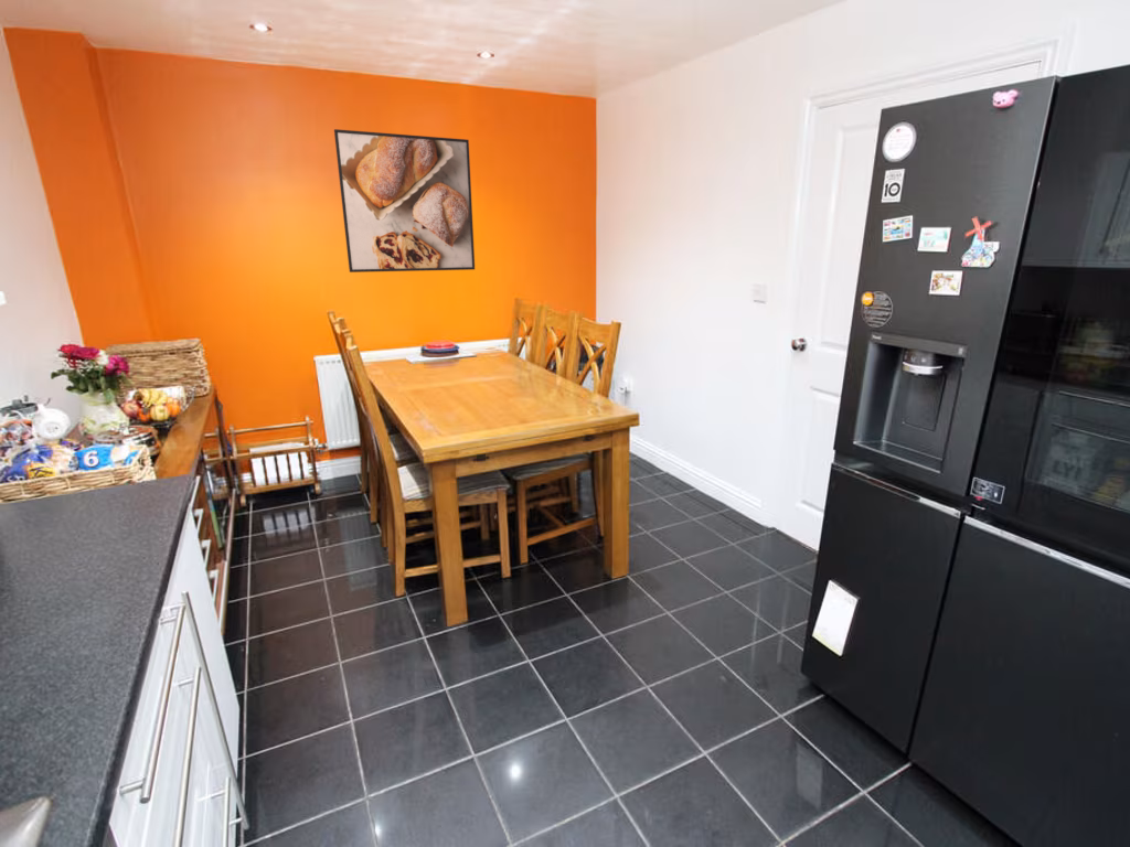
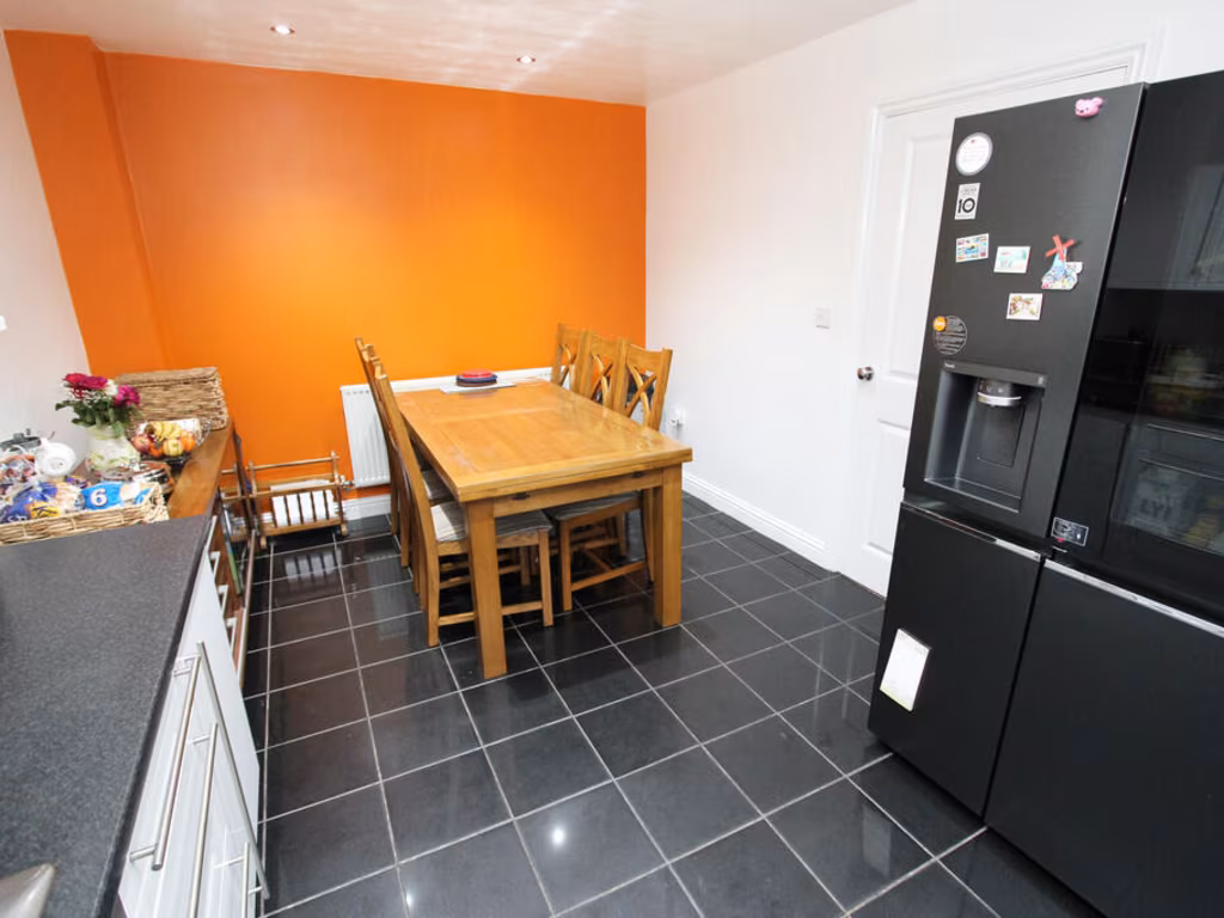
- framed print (409, 204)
